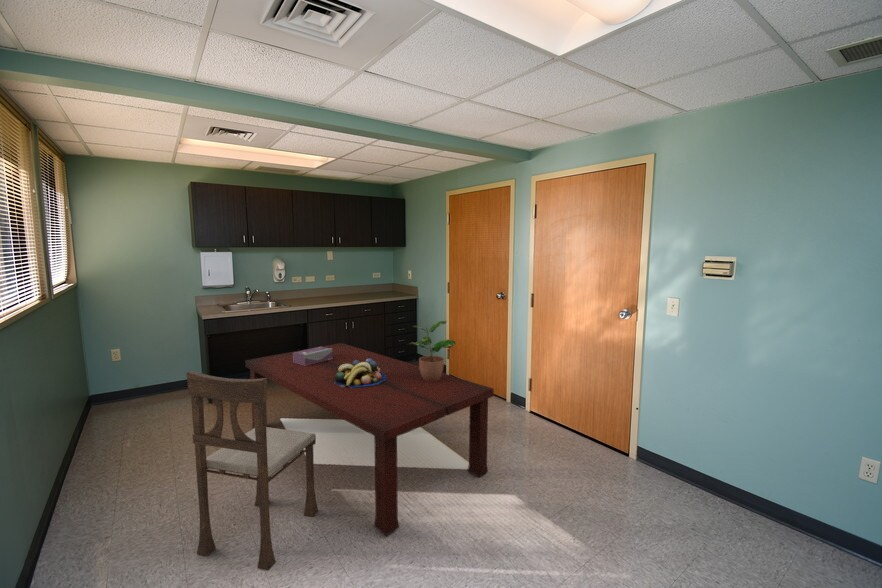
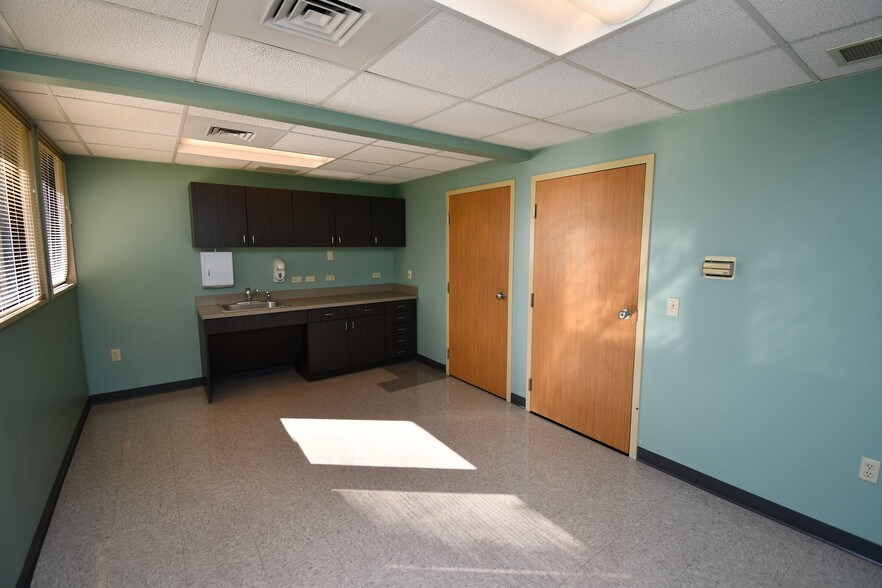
- dining table (356, 411)
- dining chair (259, 449)
- fruit bowl (361, 370)
- tissue box (313, 355)
- potted plant (429, 350)
